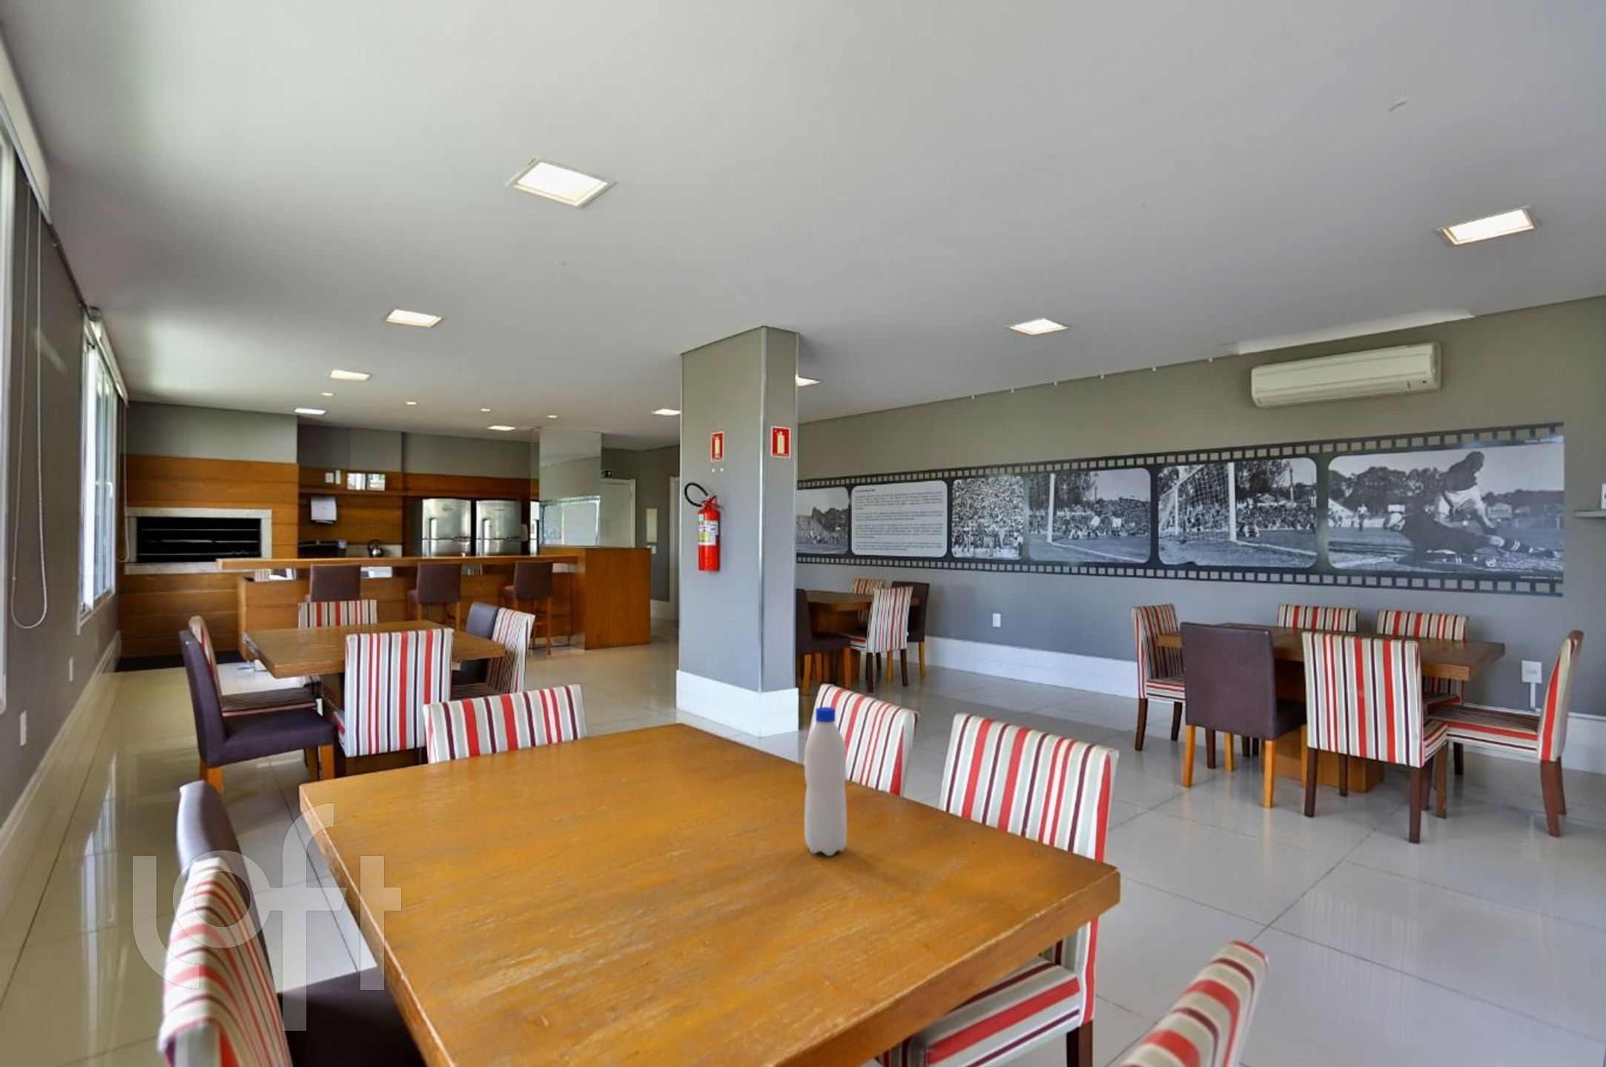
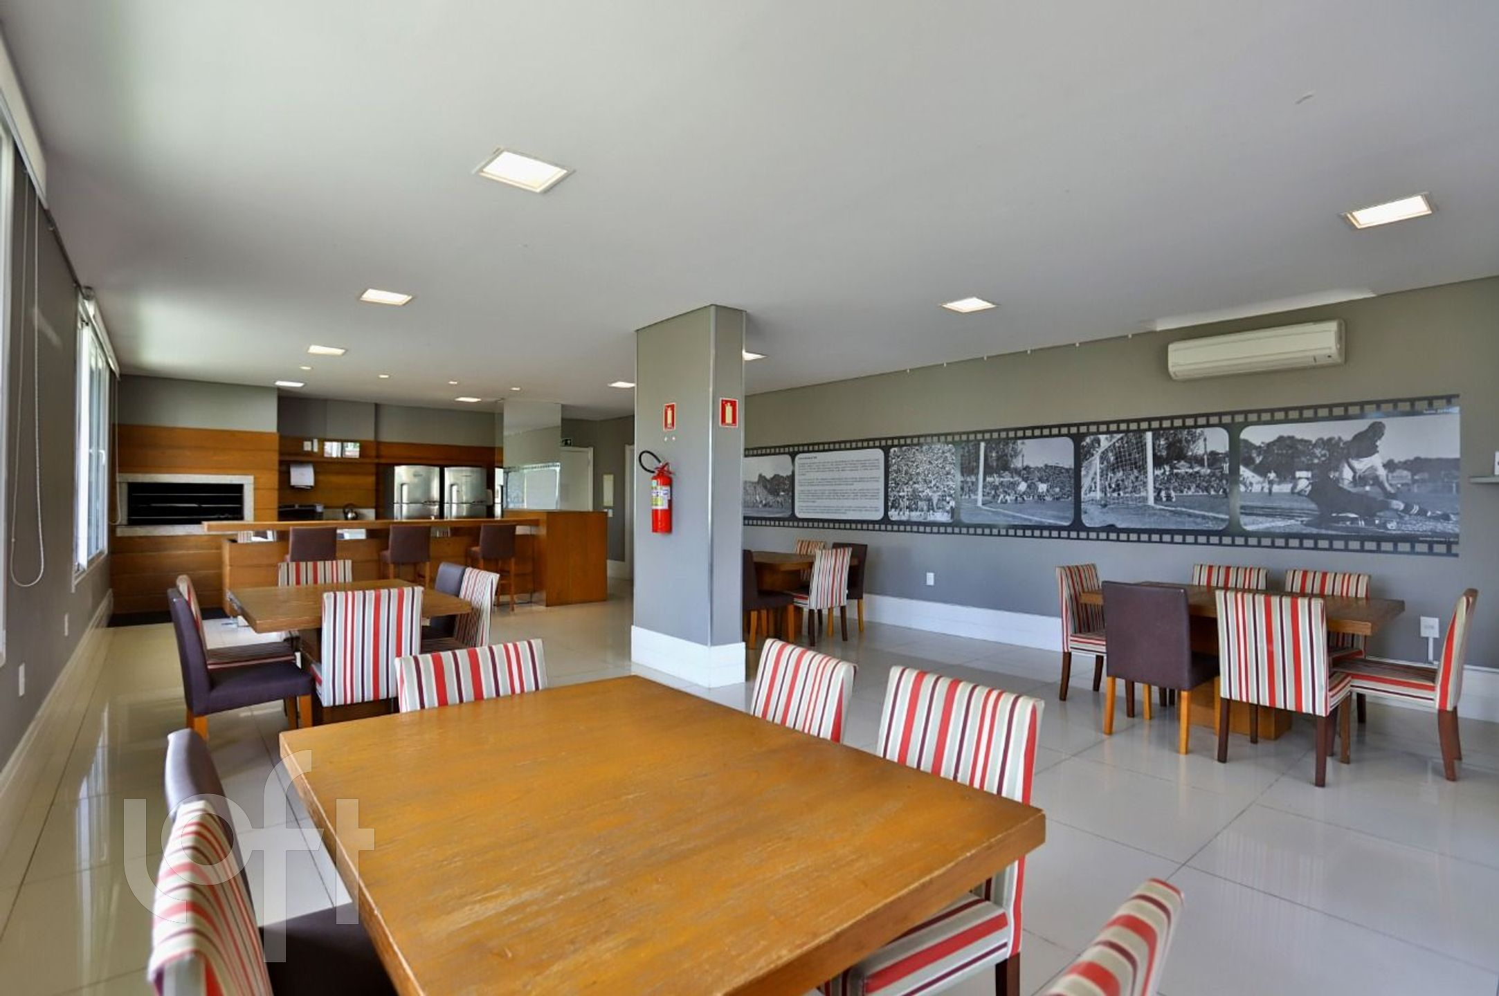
- water bottle (826, 779)
